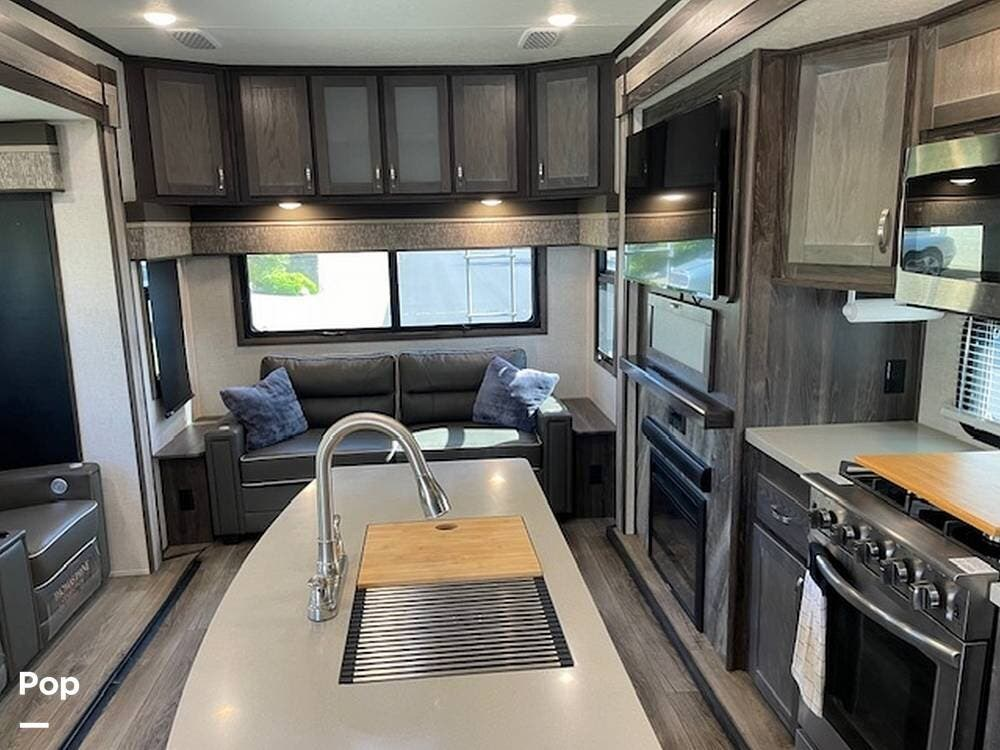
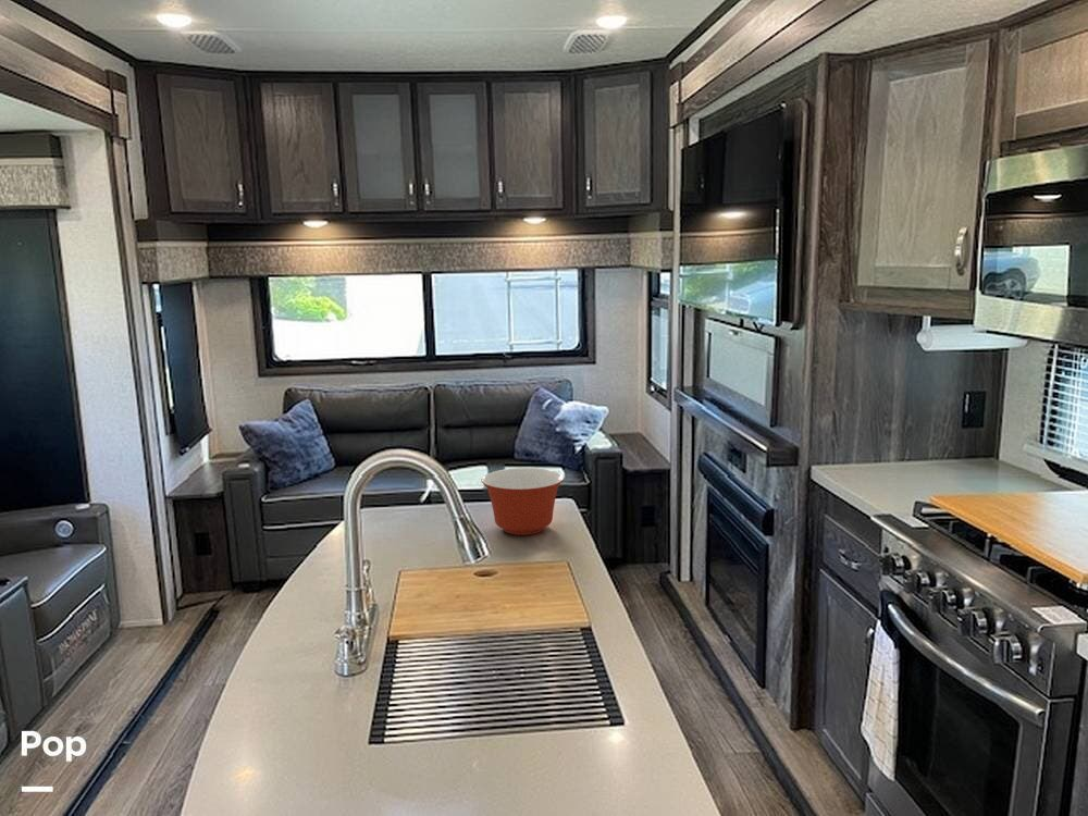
+ mixing bowl (522, 503)
